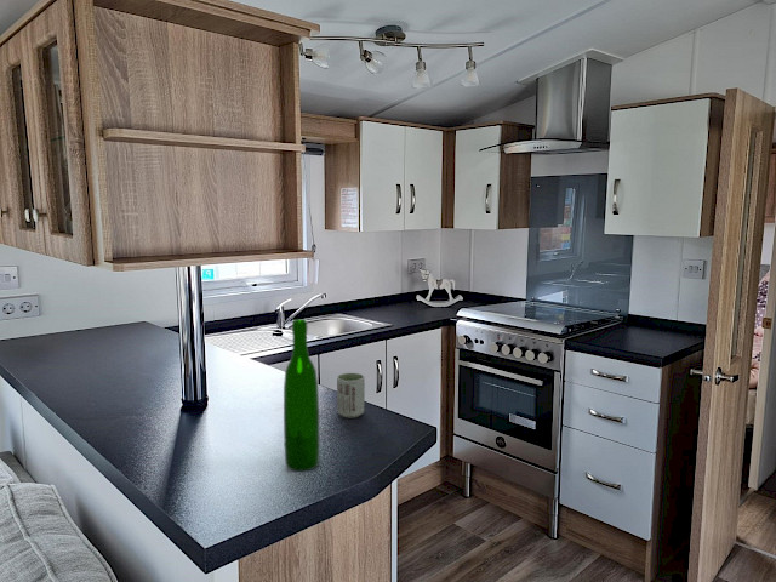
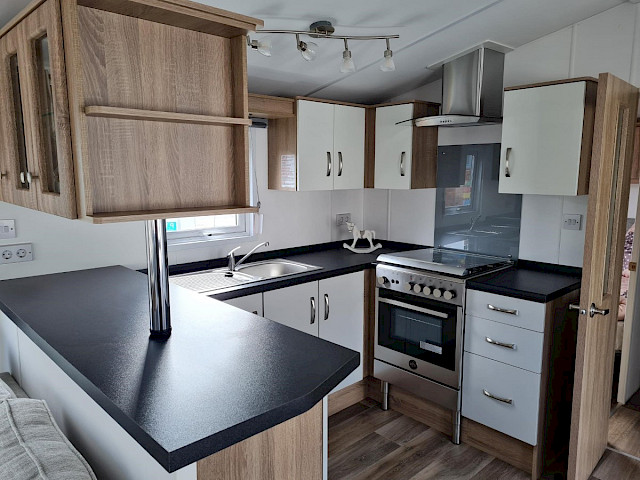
- wine bottle (301, 393)
- cup (350, 395)
